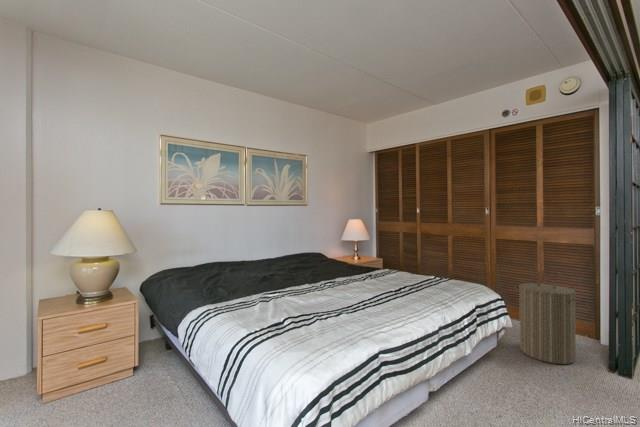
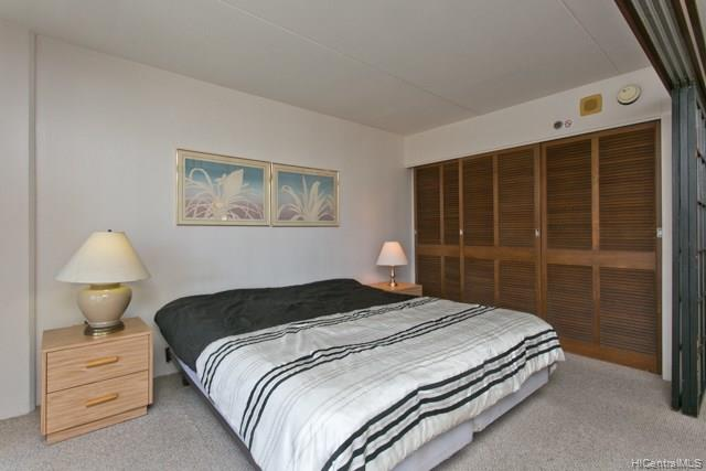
- laundry hamper (546, 315)
